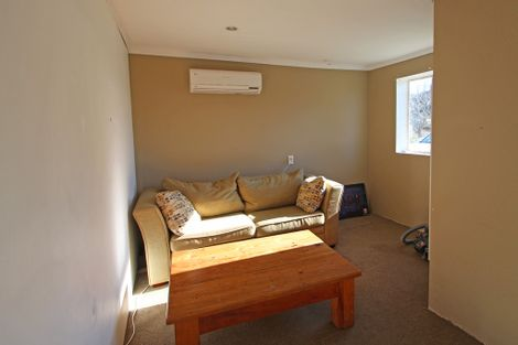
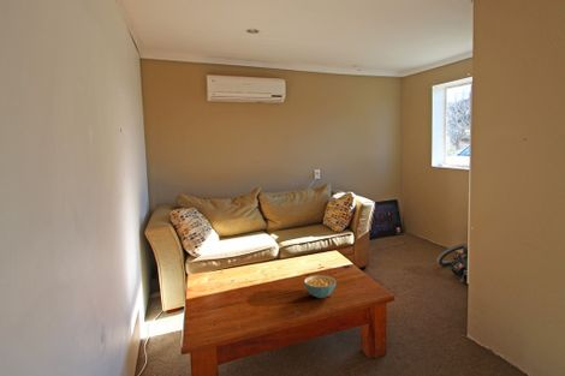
+ cereal bowl (320, 288)
